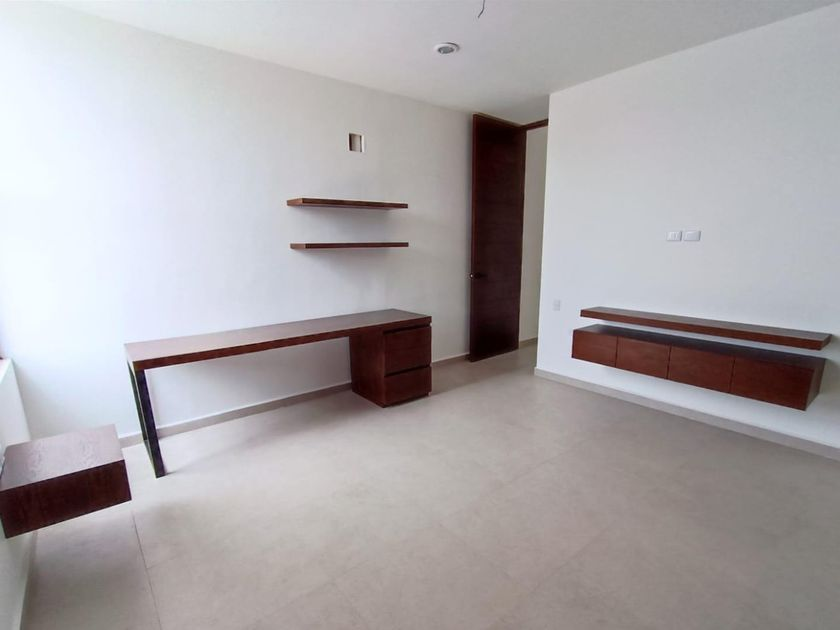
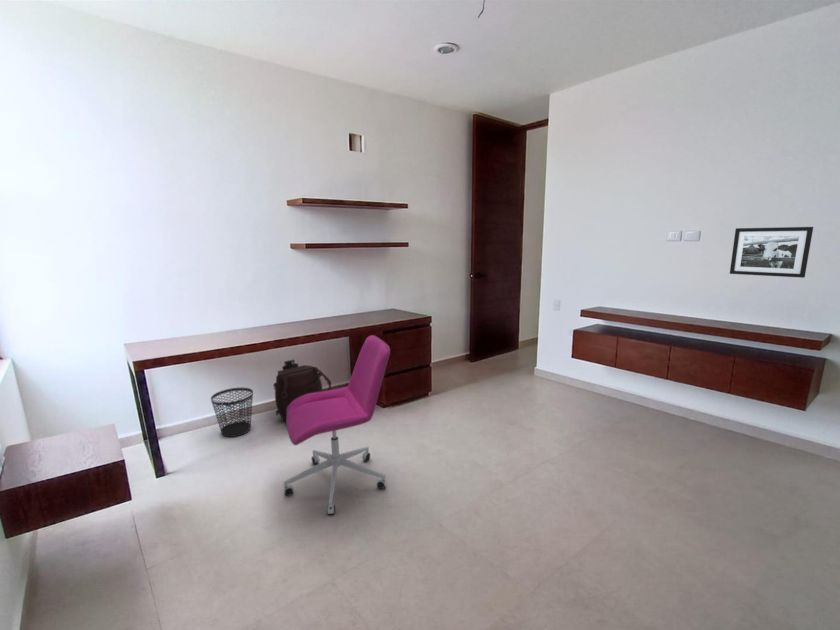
+ picture frame (768, 251)
+ wastebasket (234, 413)
+ office chair (334, 416)
+ backpack (299, 390)
